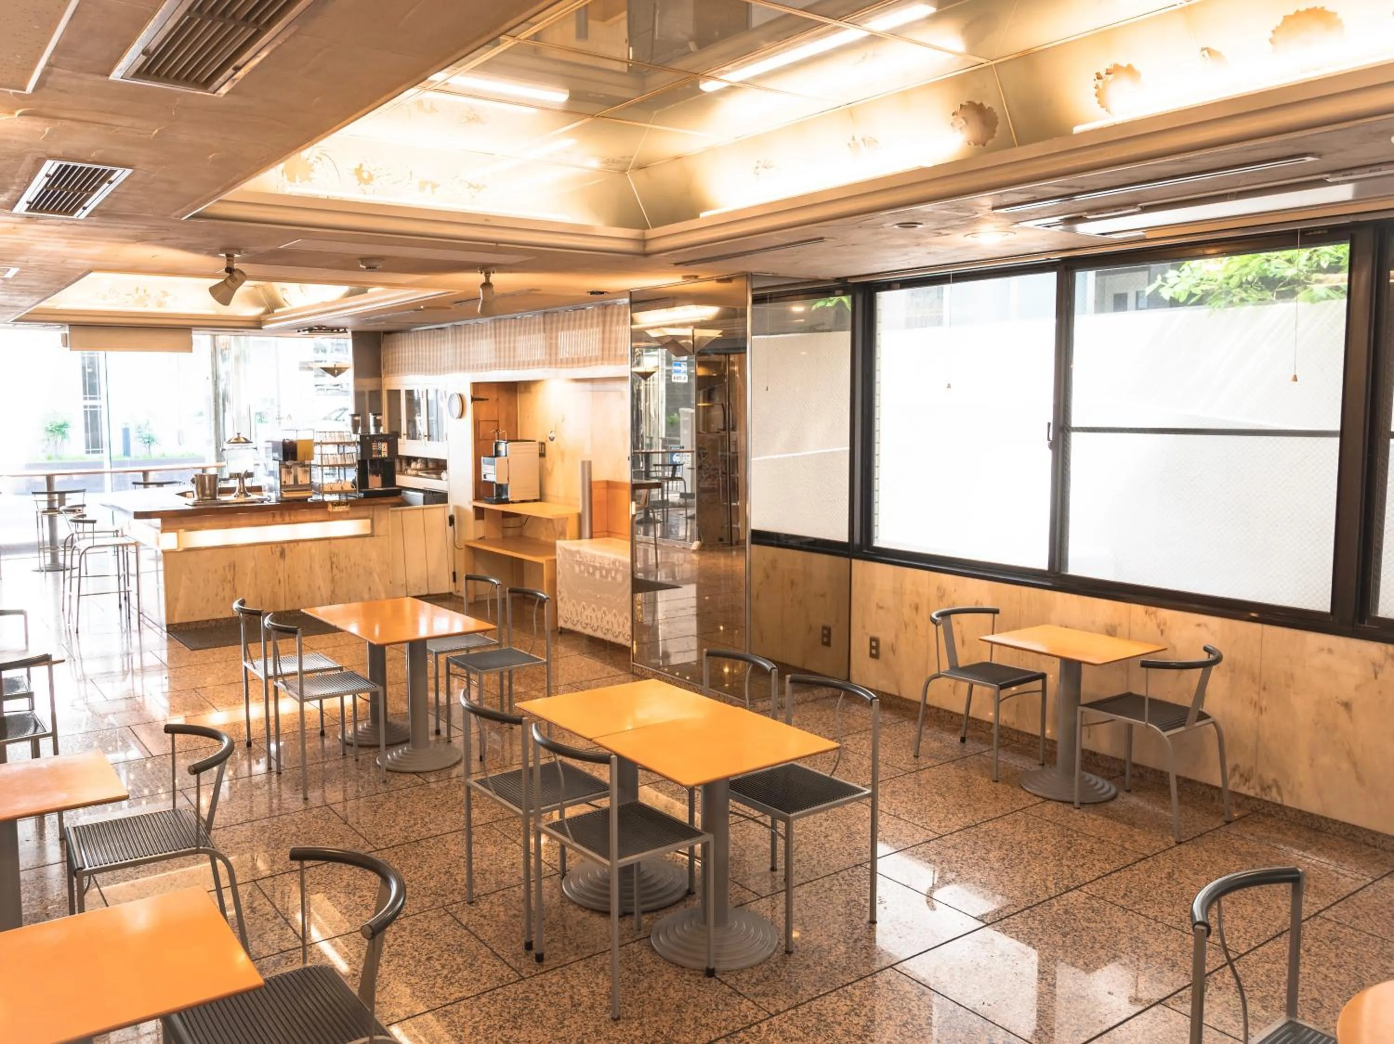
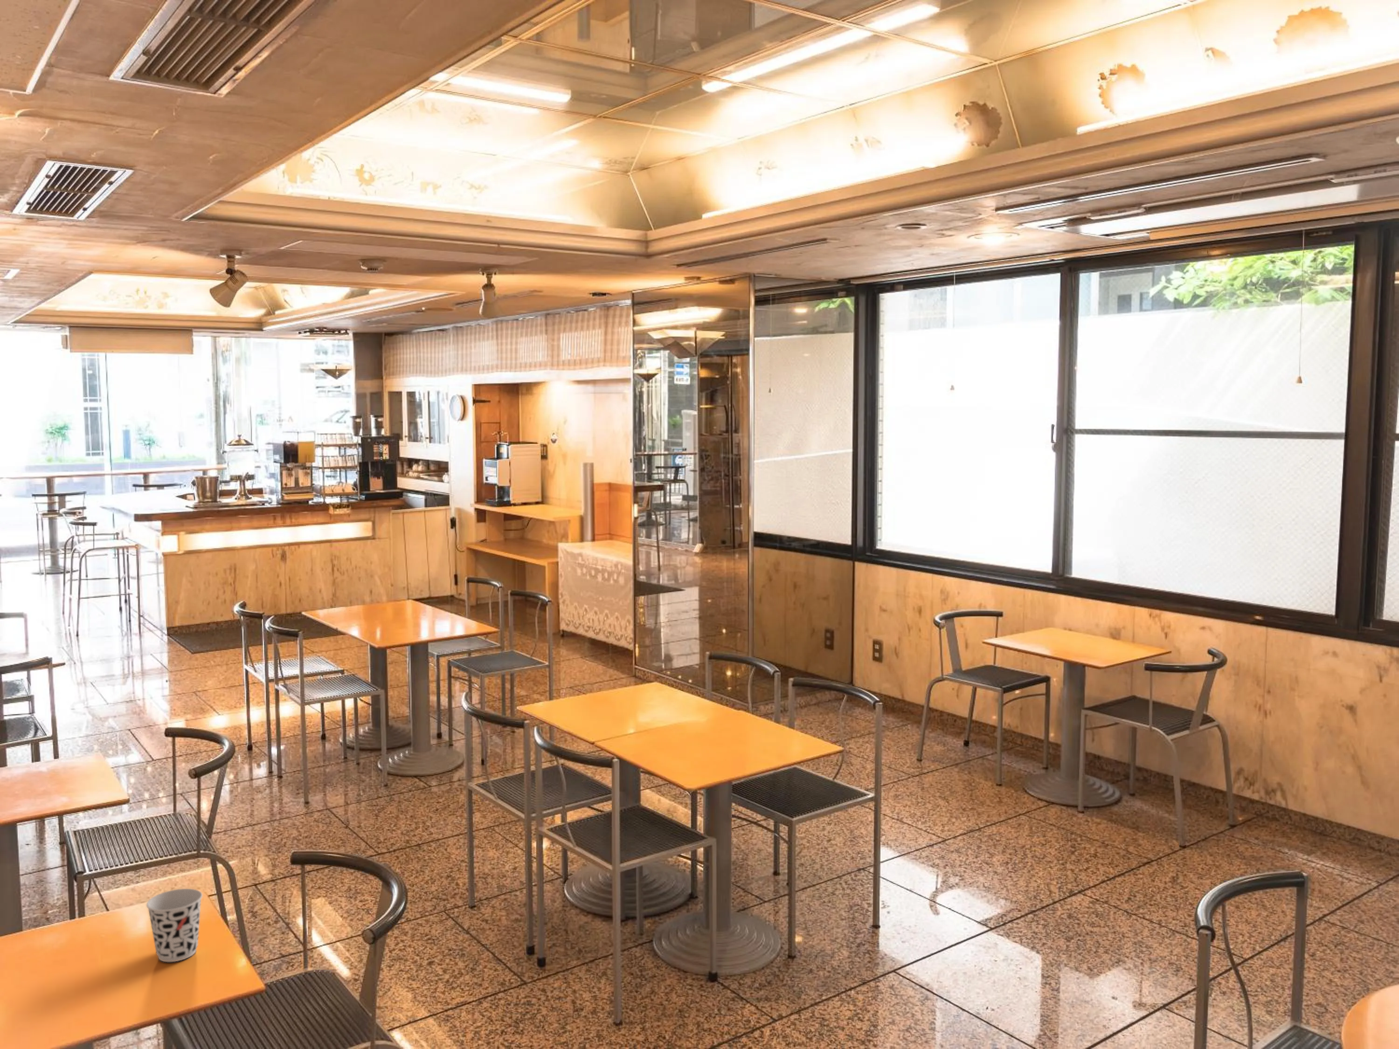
+ cup (176, 927)
